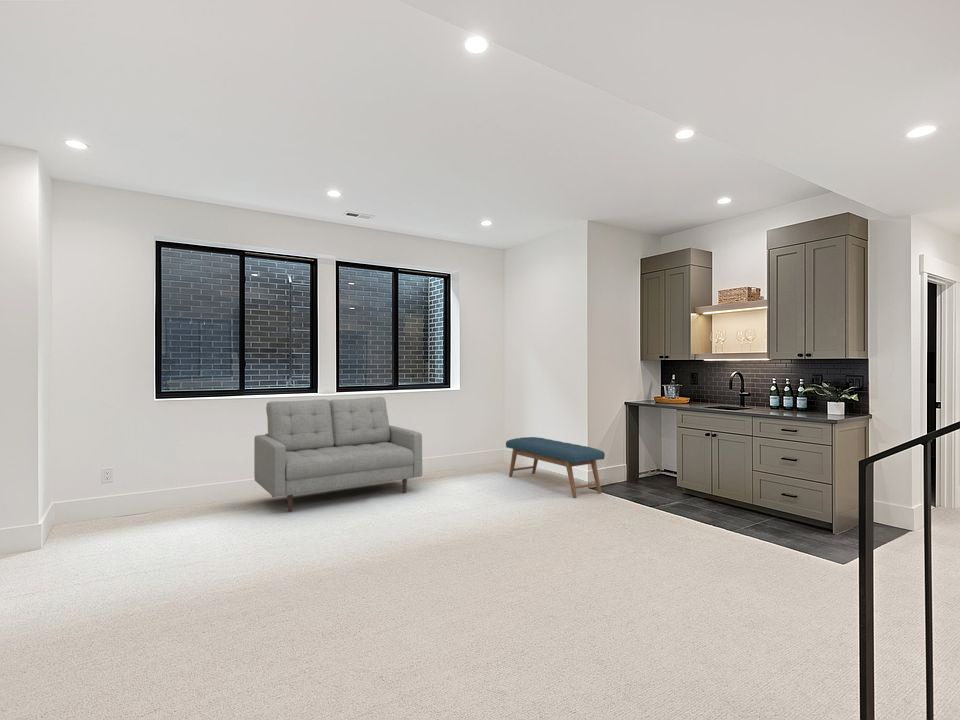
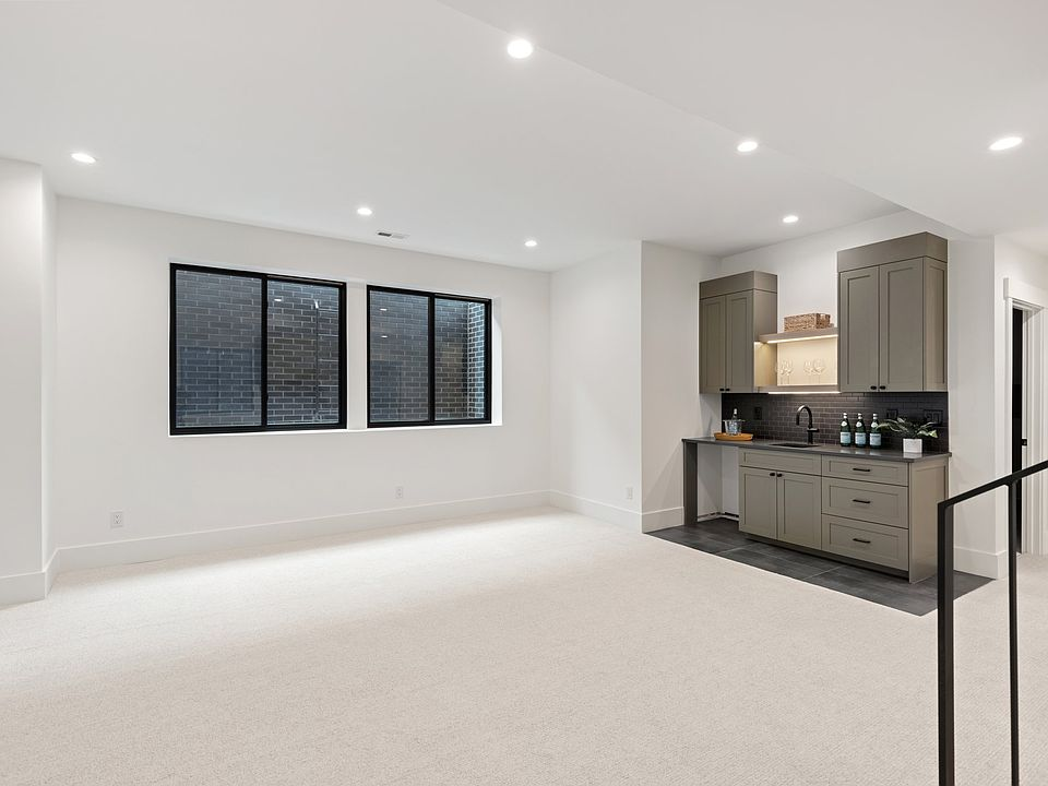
- sofa (339, 447)
- bench (552, 462)
